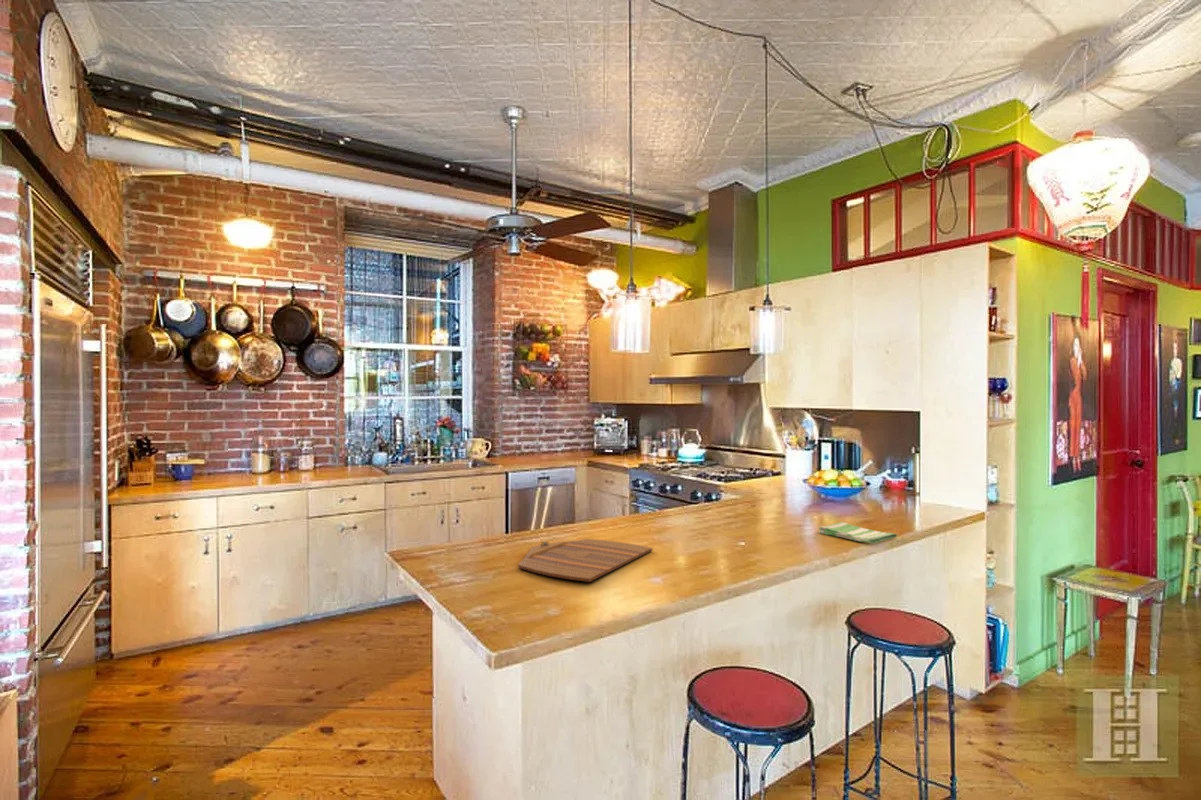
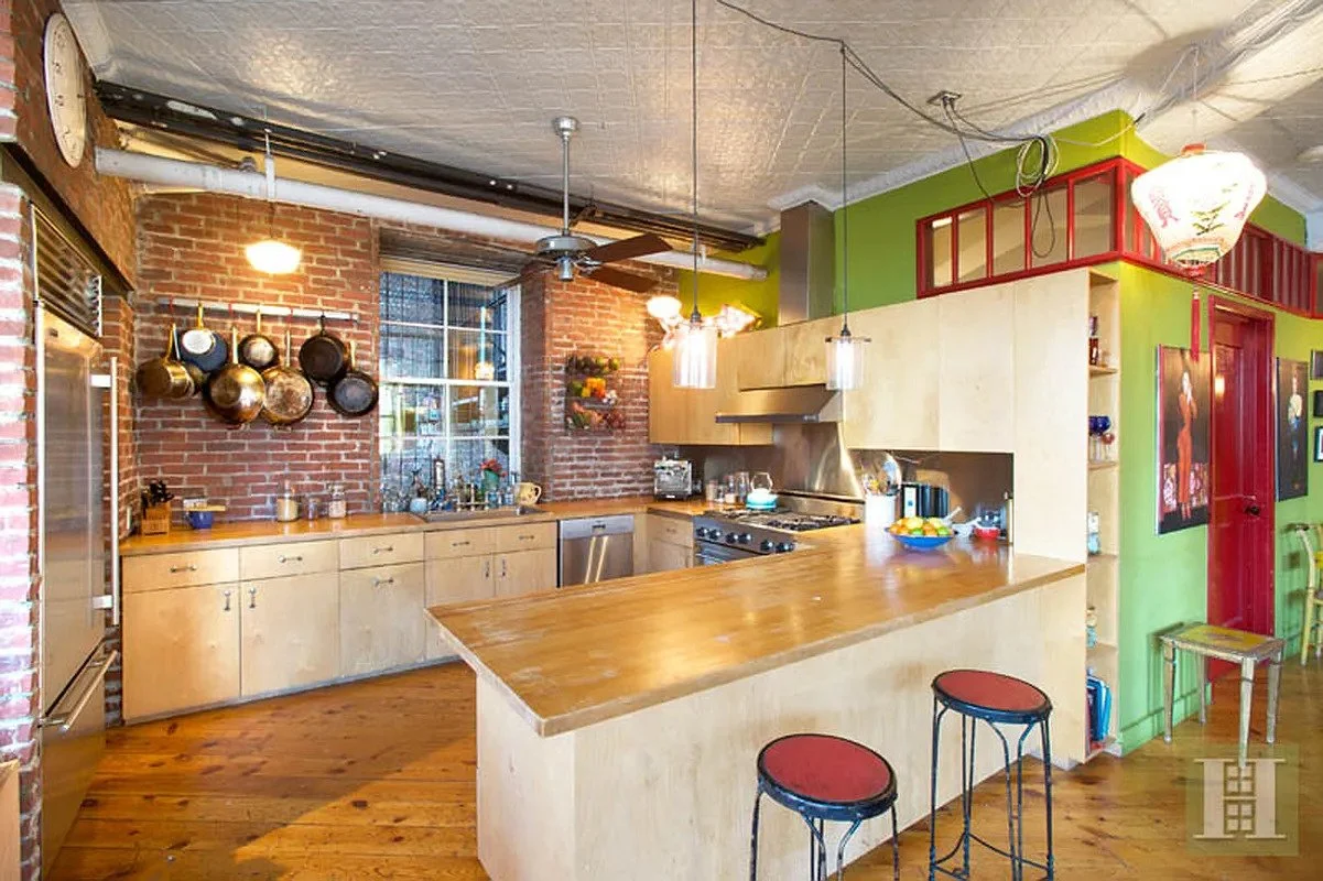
- cutting board (575, 553)
- dish towel (856, 532)
